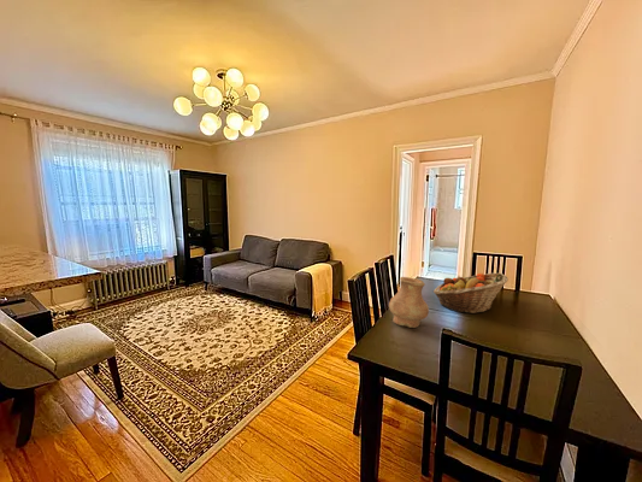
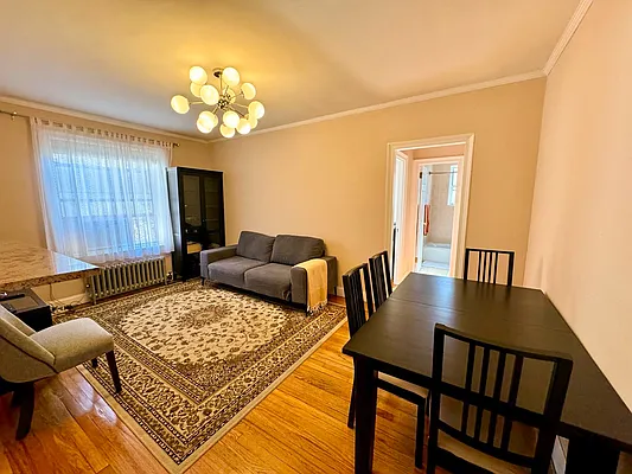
- fruit basket (469, 289)
- vase (408, 301)
